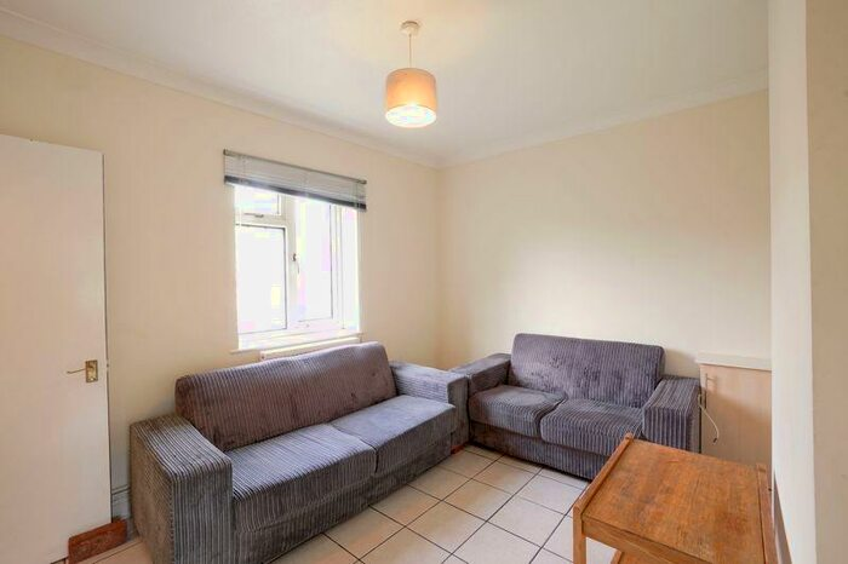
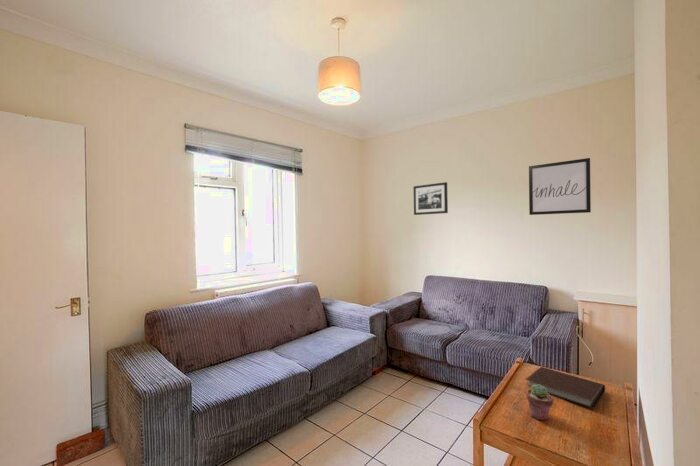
+ notebook (564, 385)
+ potted succulent (539, 400)
+ wall art (558, 188)
+ picture frame (429, 199)
